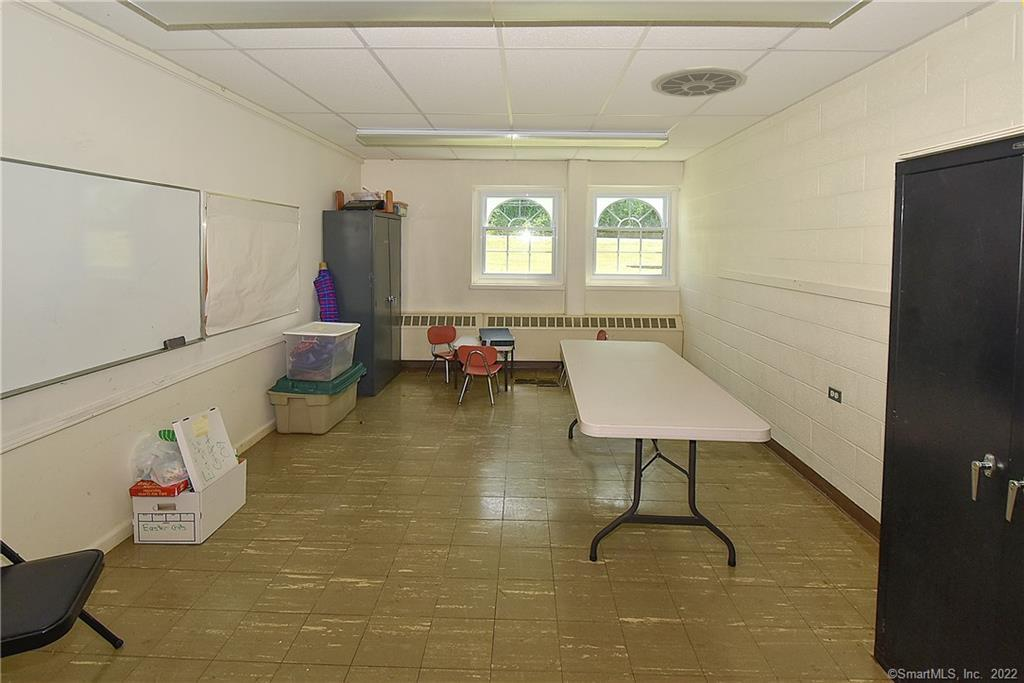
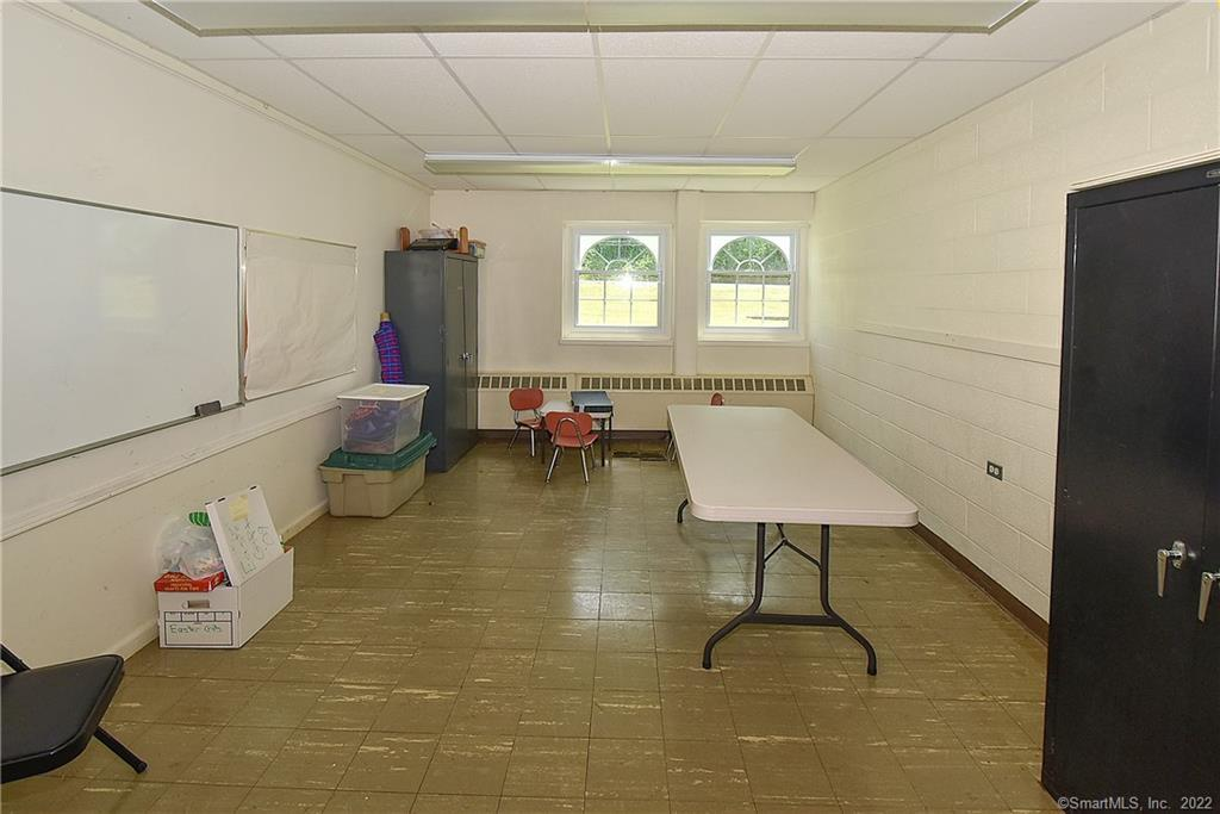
- ceiling vent (698, 84)
